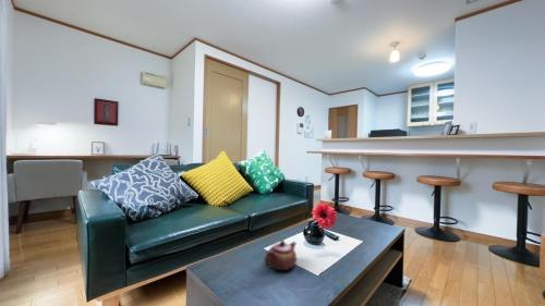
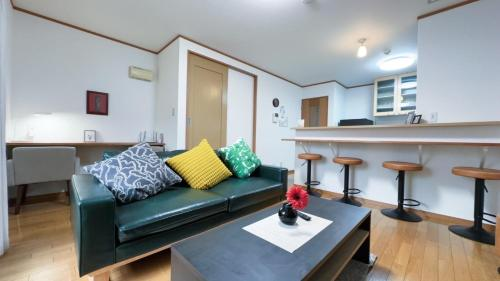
- teapot (280, 252)
